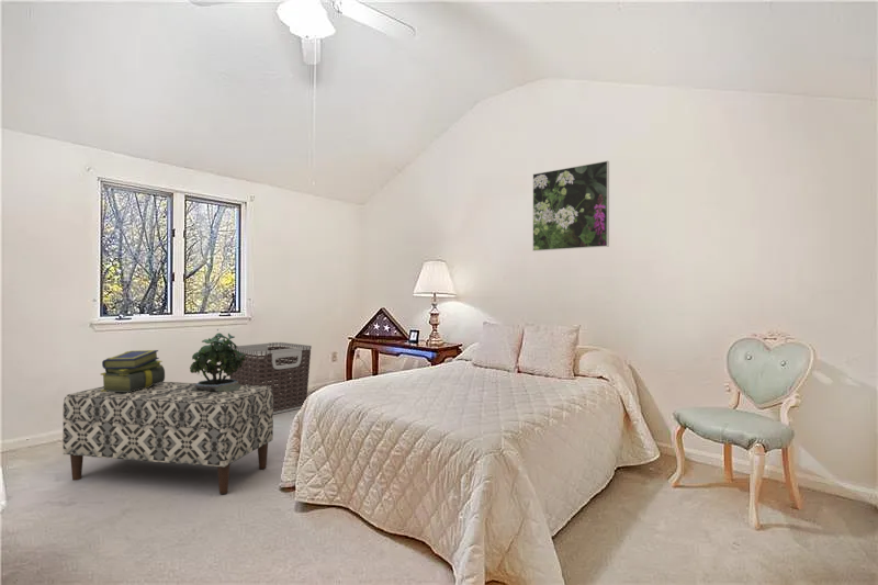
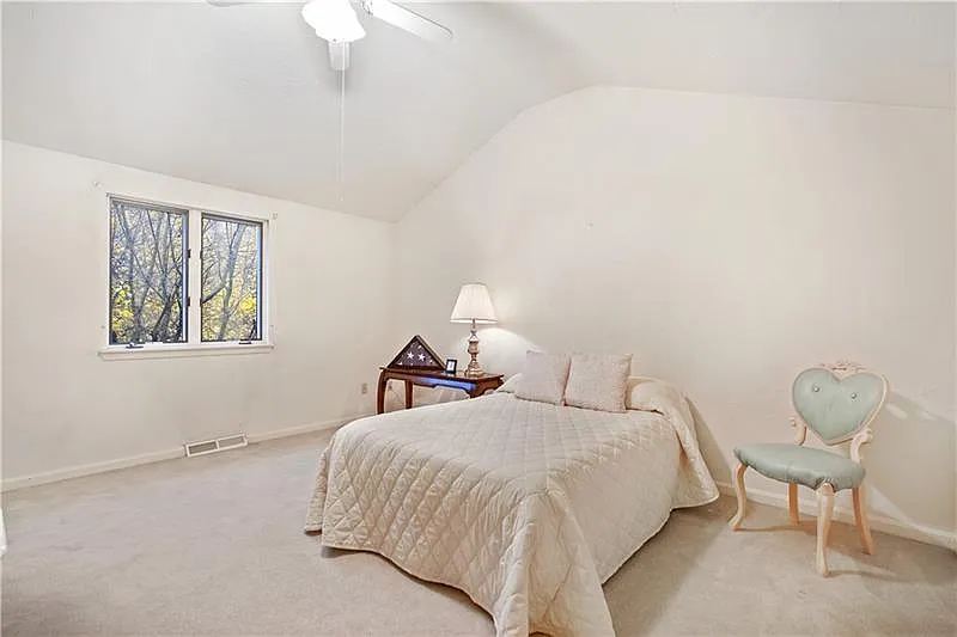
- clothes hamper (269, 376)
- potted plant (217, 358)
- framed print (569, 207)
- stack of books (133, 369)
- bench (172, 431)
